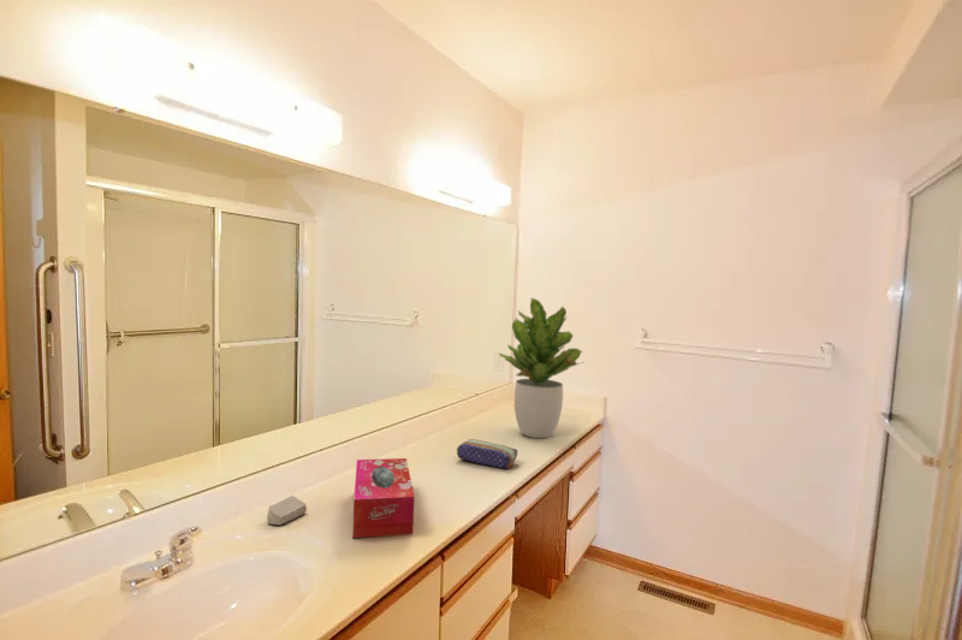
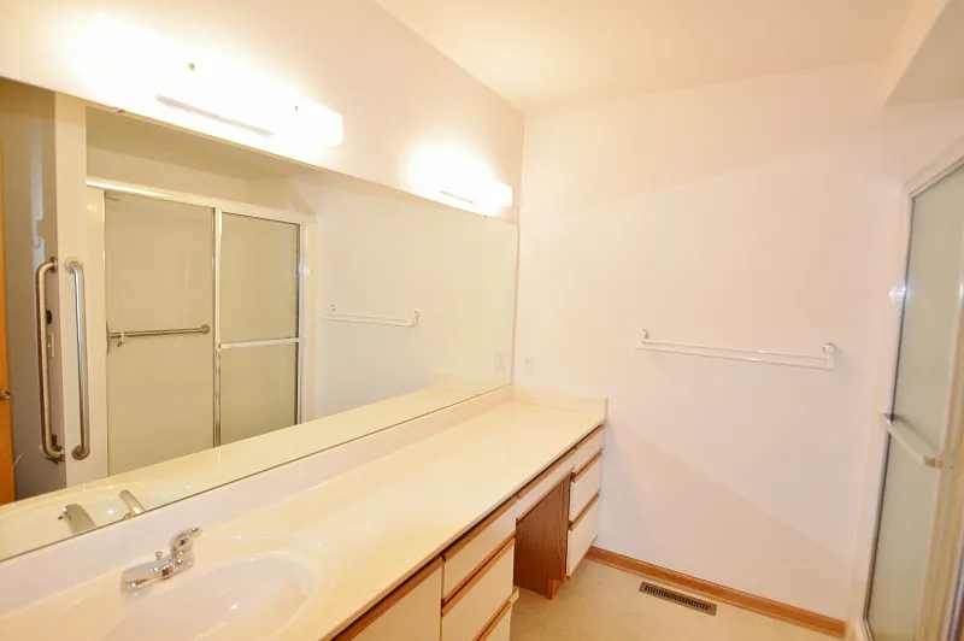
- soap bar (285, 509)
- pencil case (486, 452)
- potted plant (542, 367)
- tissue box (382, 493)
